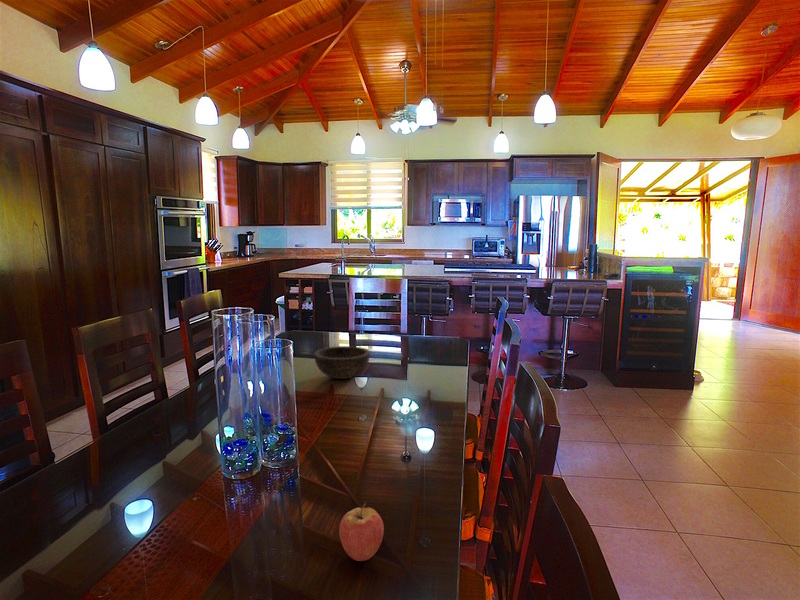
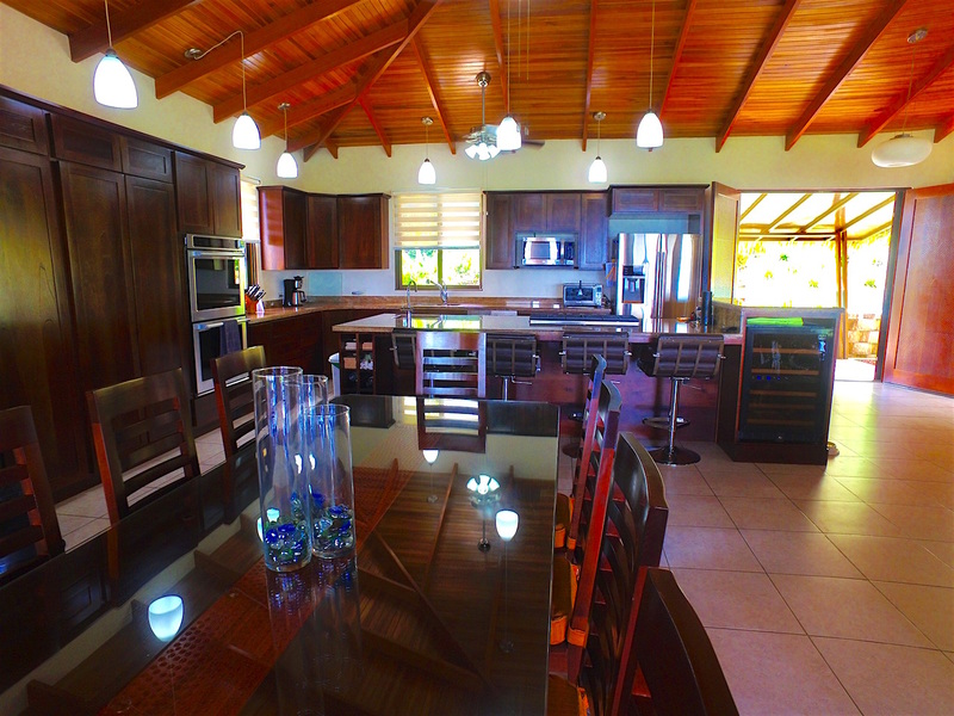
- bowl (342, 364)
- fruit (361, 530)
